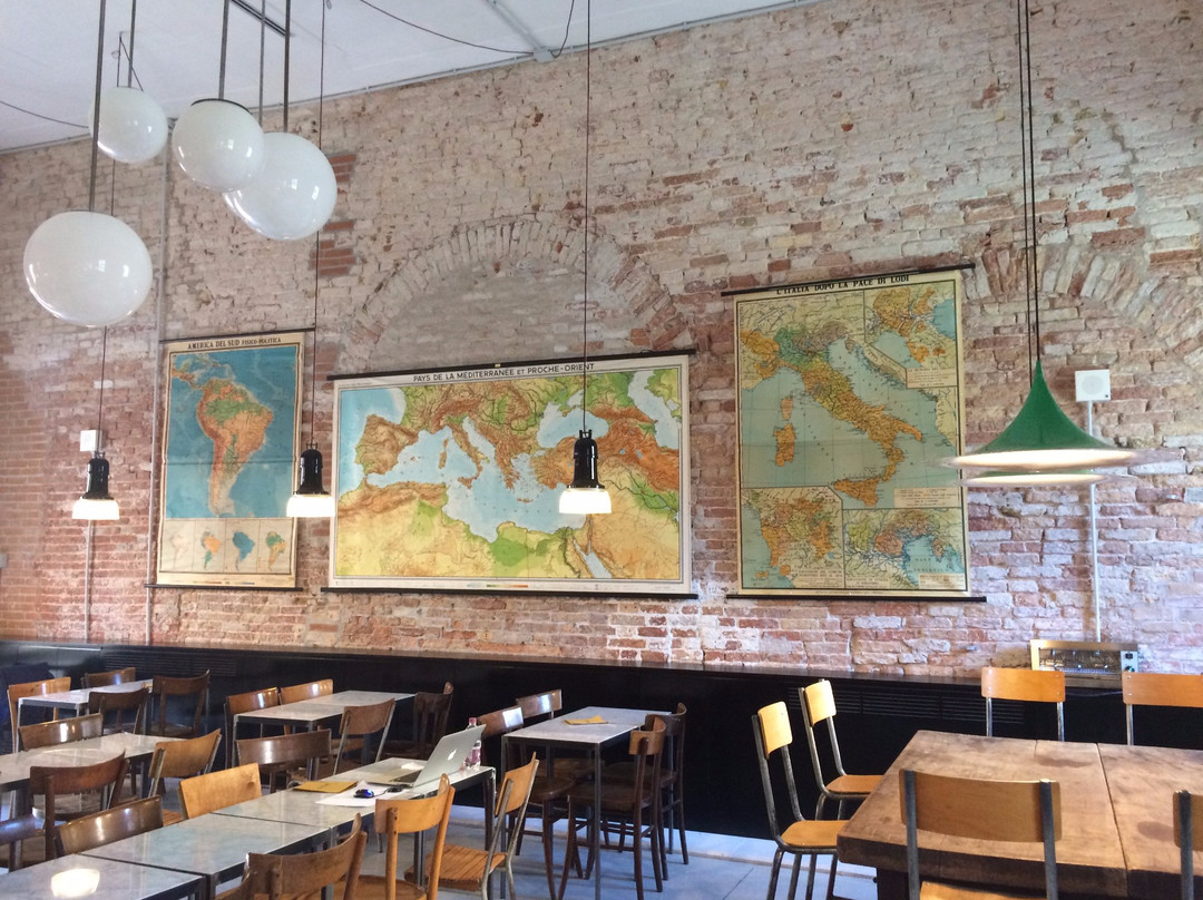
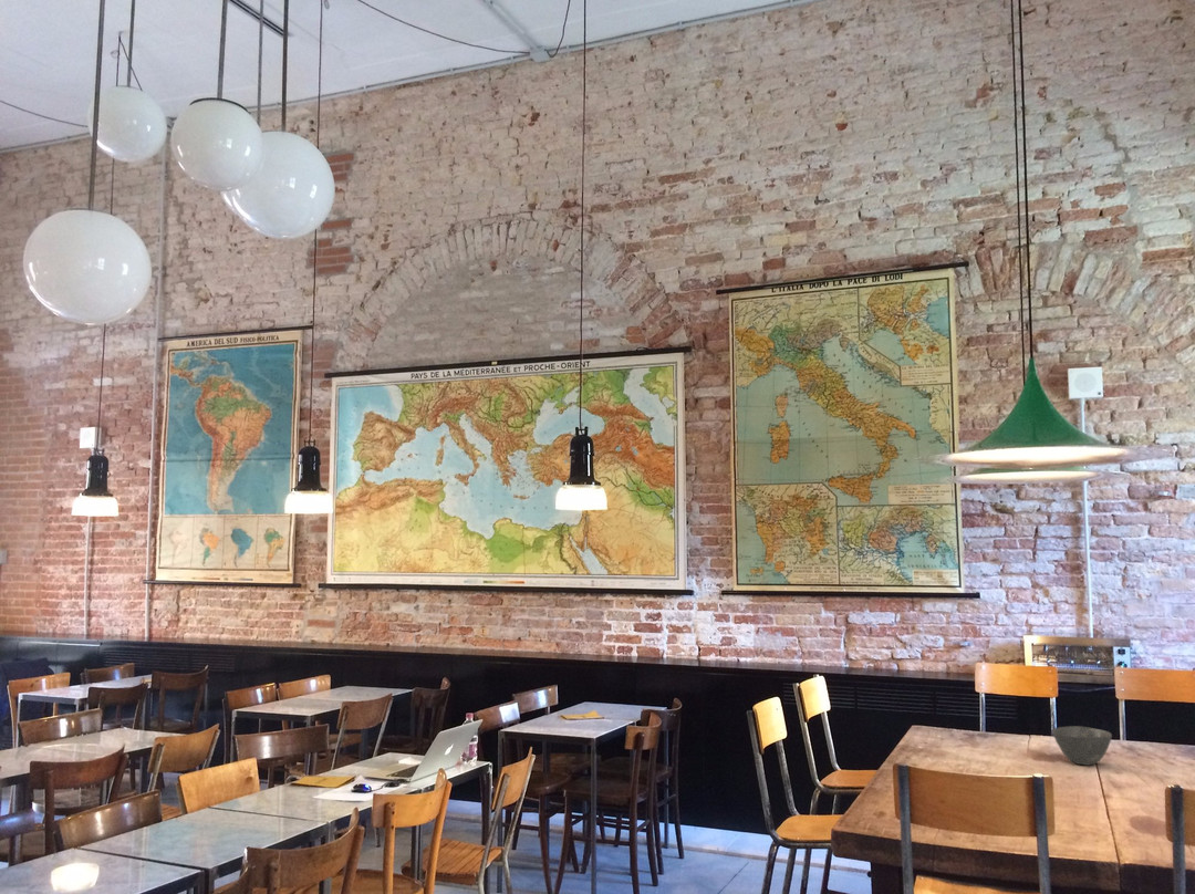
+ bowl (1081, 747)
